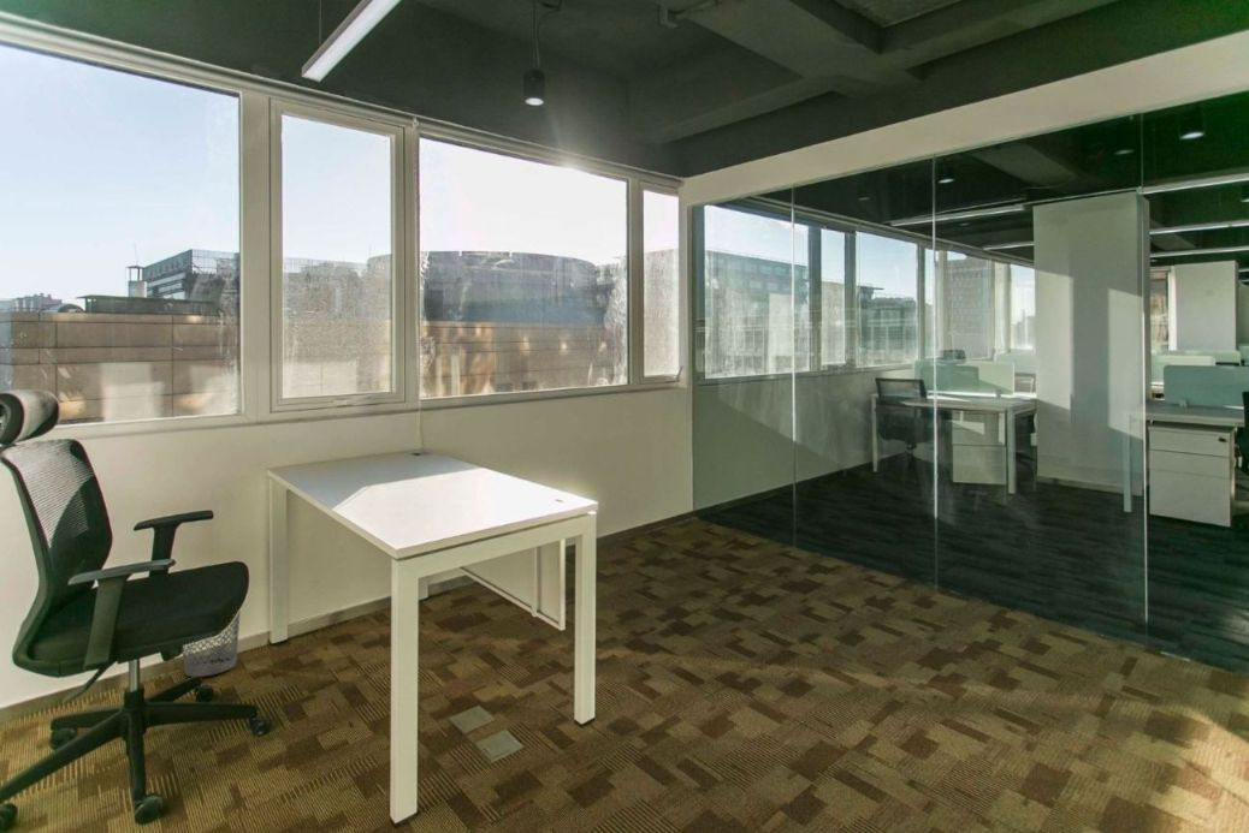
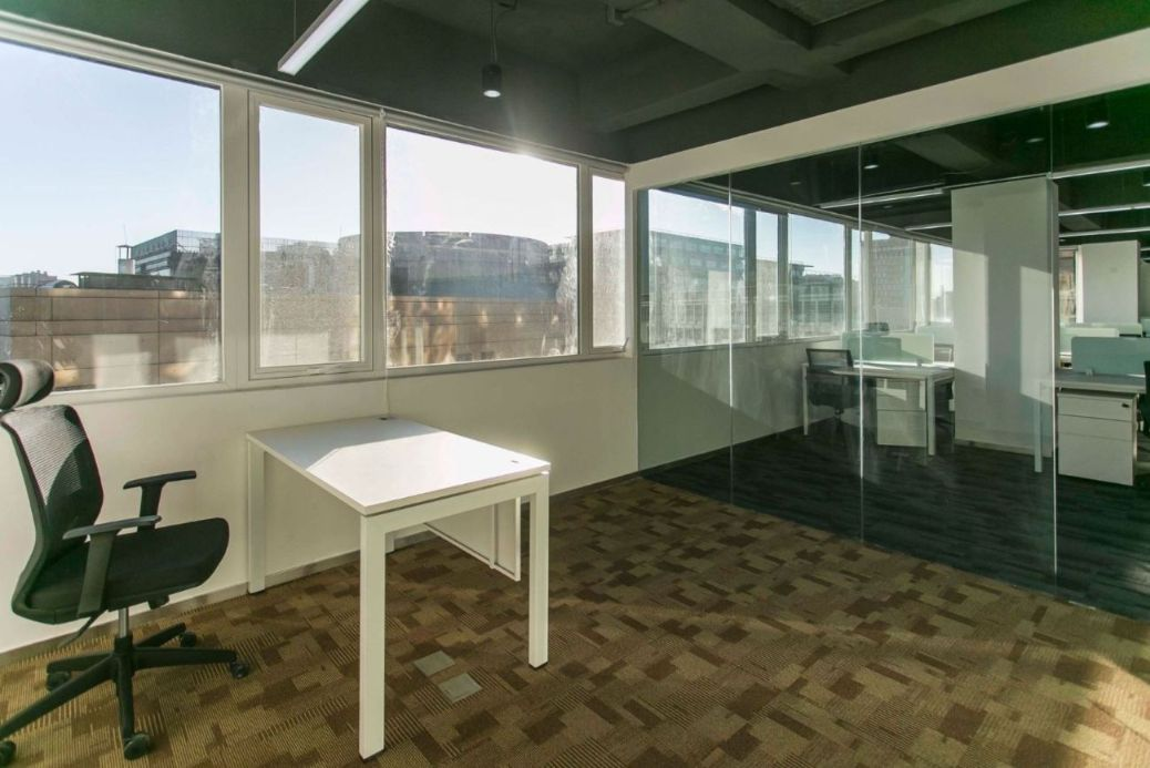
- wastebasket (209, 638)
